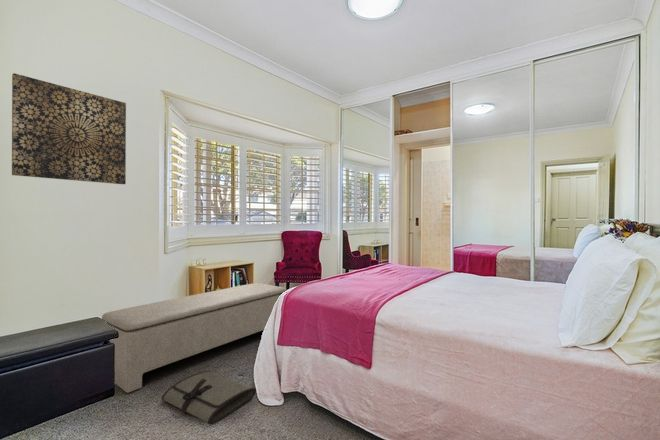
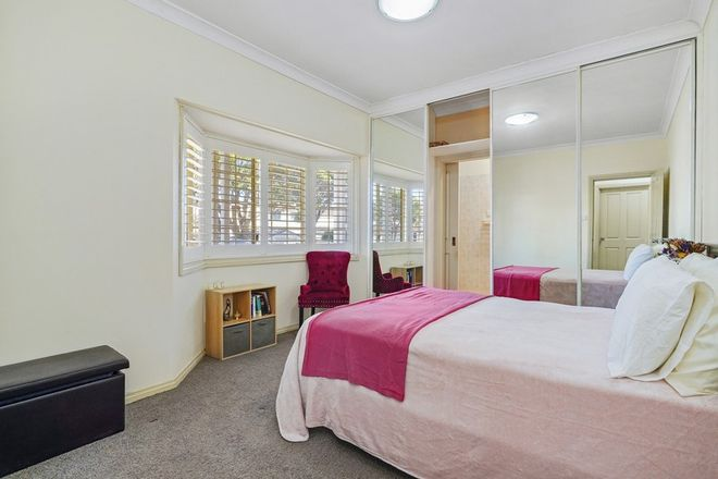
- wall art (74, 135)
- bench (209, 322)
- tool roll (209, 388)
